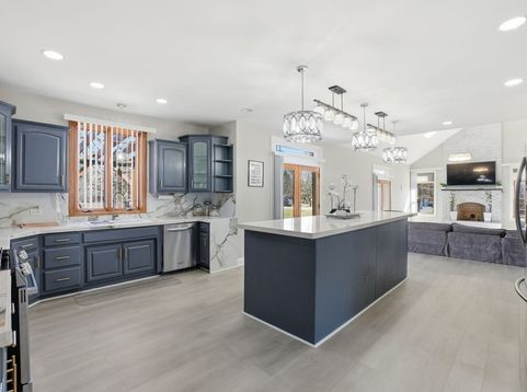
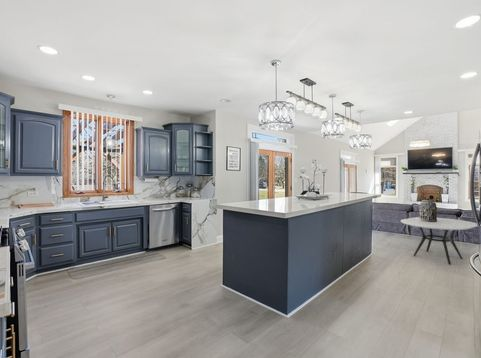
+ dining table (437, 239)
+ decorative urn (428, 210)
